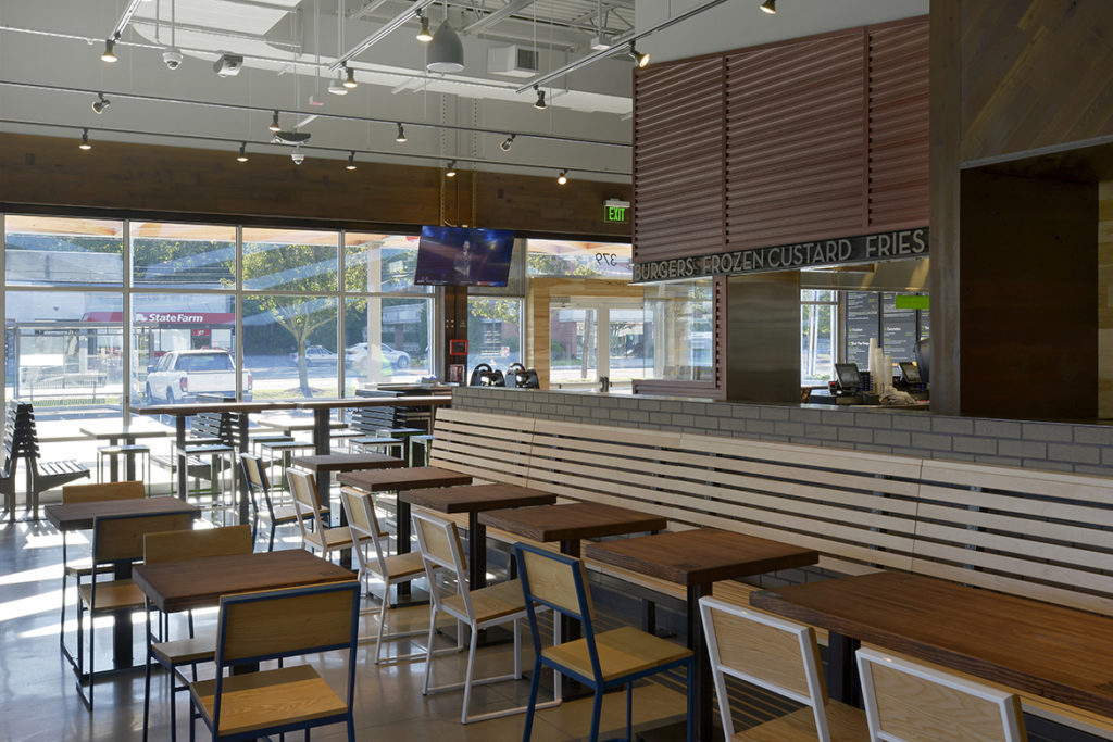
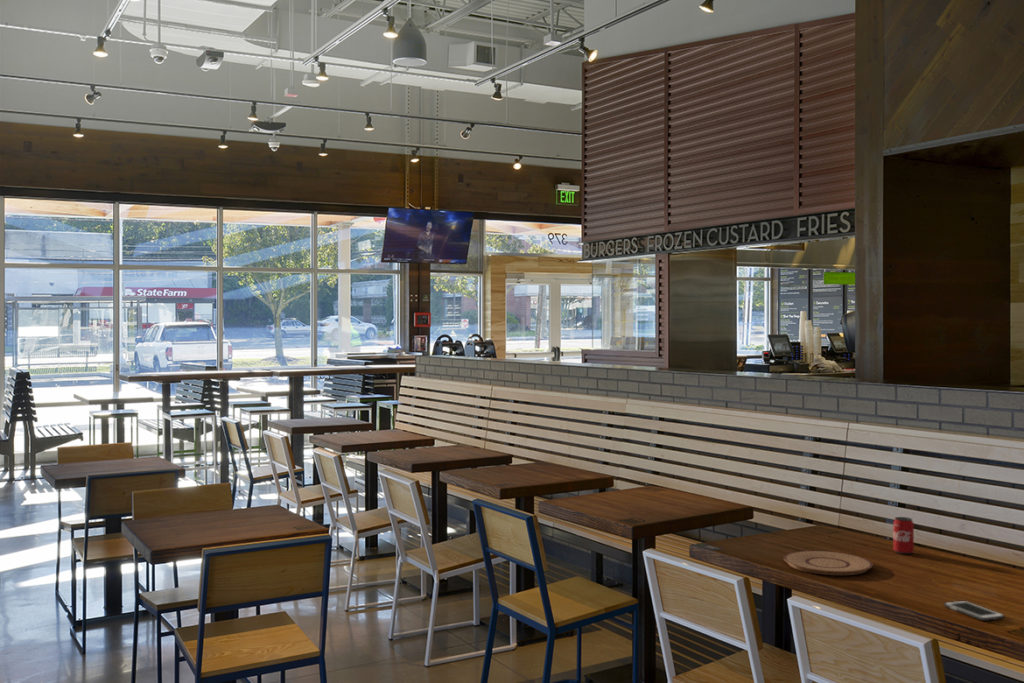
+ plate (827, 563)
+ cell phone (973, 610)
+ soda can (903, 535)
